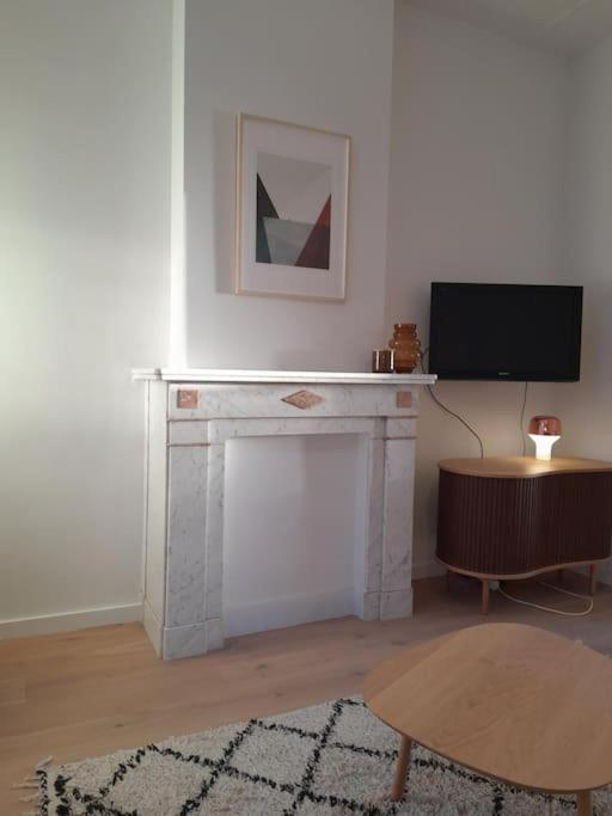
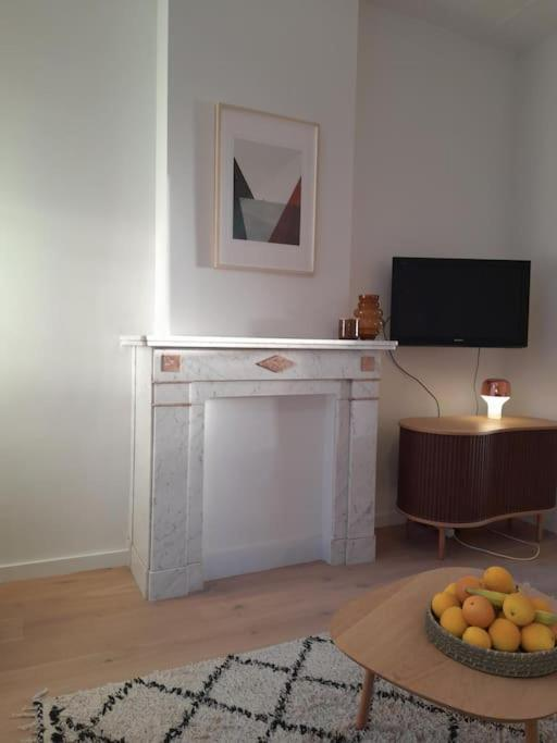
+ fruit bowl (494, 609)
